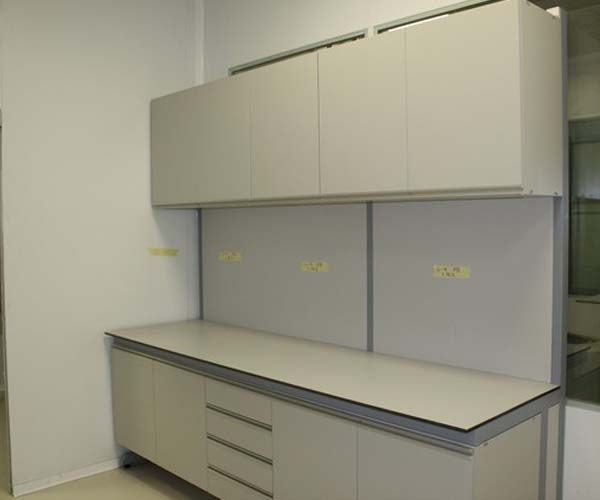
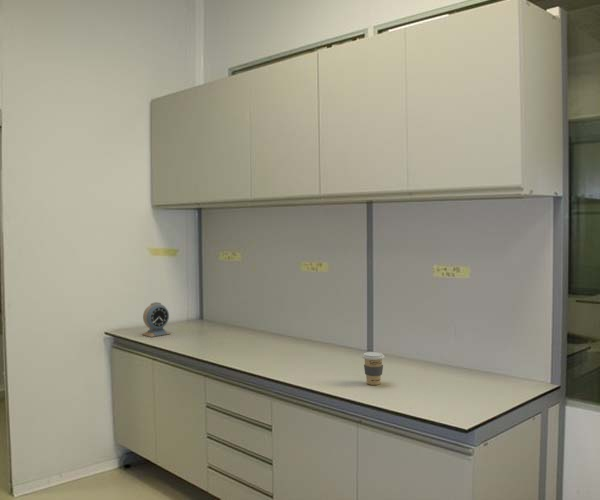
+ coffee cup (373, 368)
+ alarm clock (156, 318)
